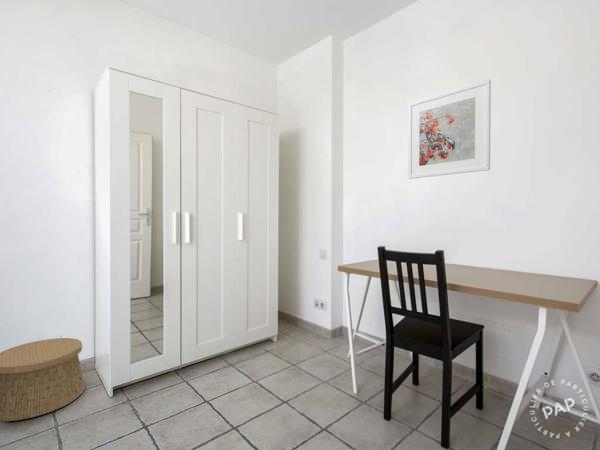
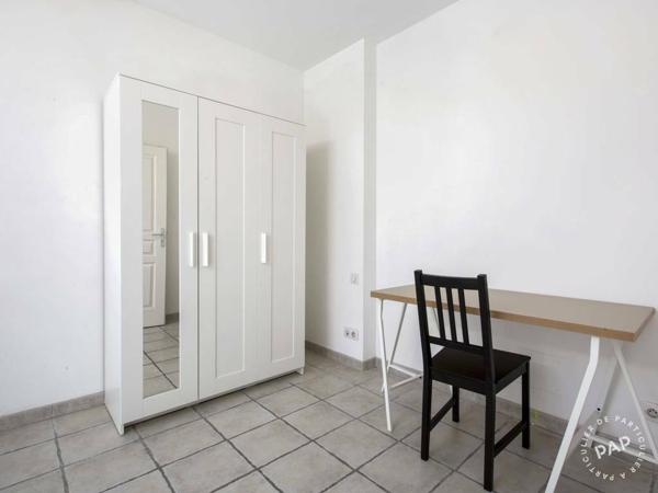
- basket (40, 374)
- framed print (445, 133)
